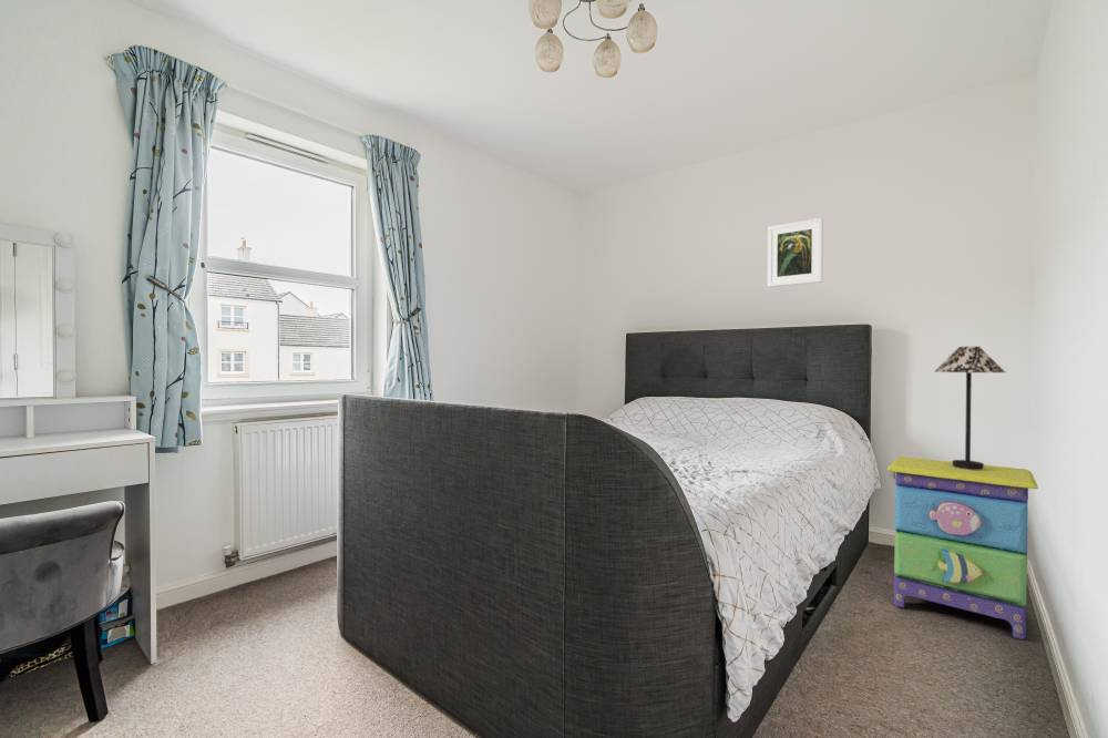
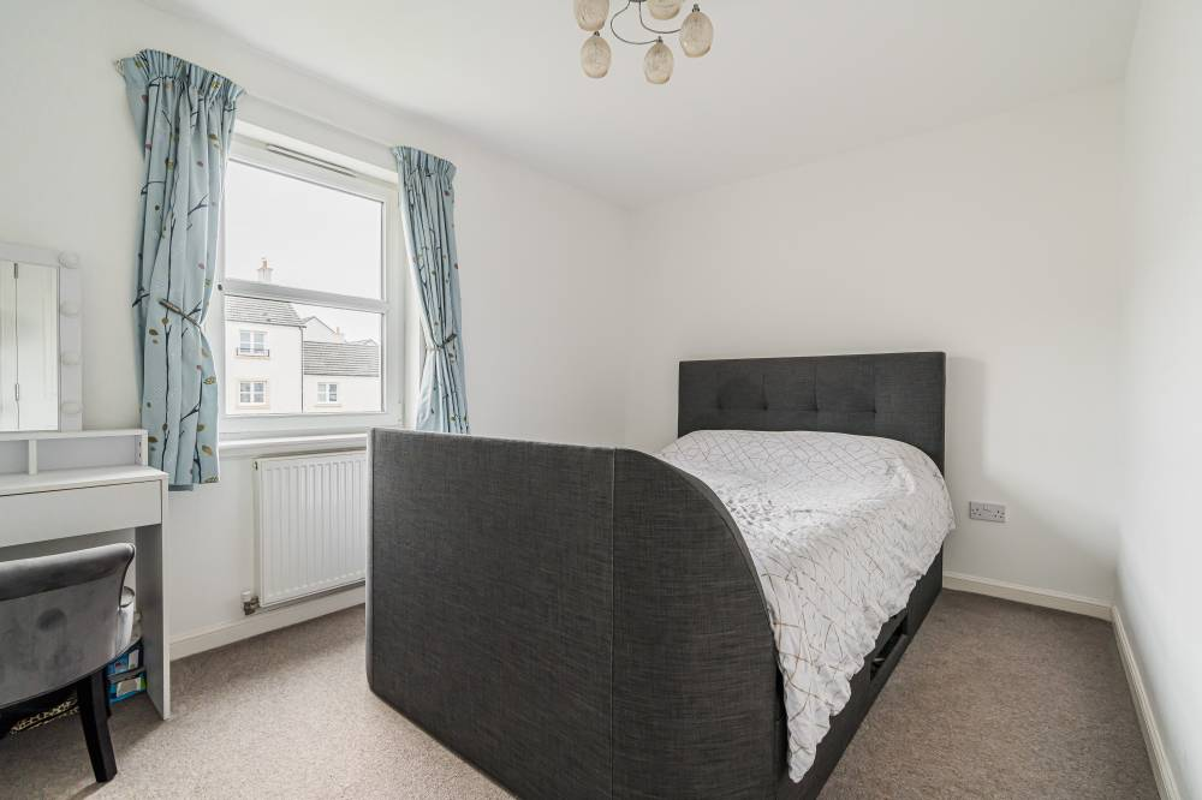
- nightstand (957, 539)
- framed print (793, 253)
- table lamp (967, 407)
